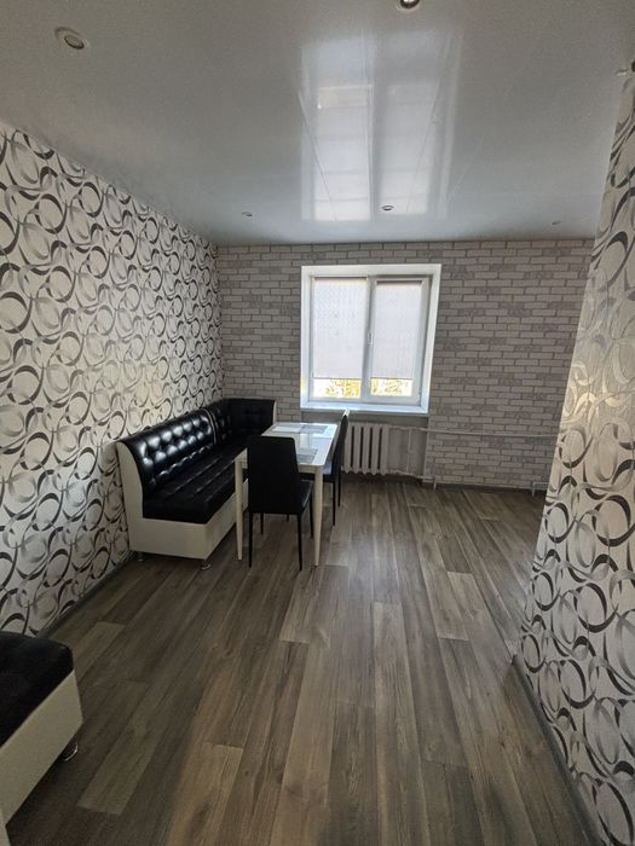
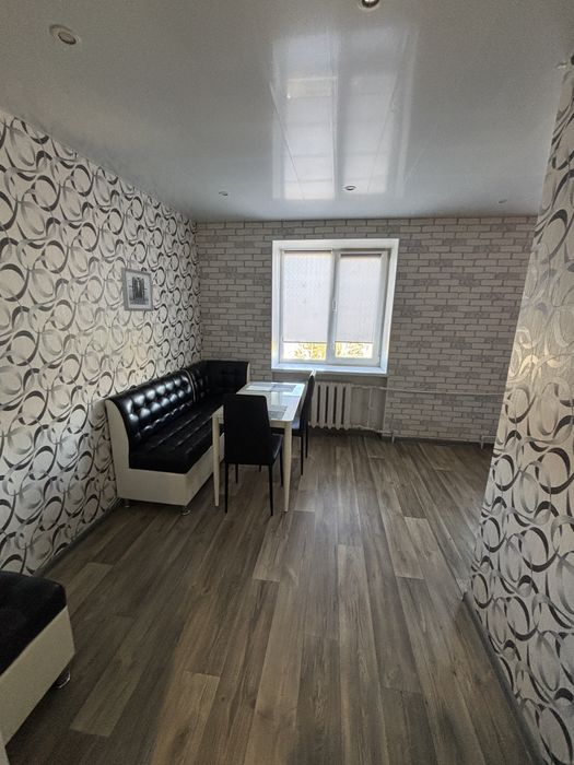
+ wall art (138, 291)
